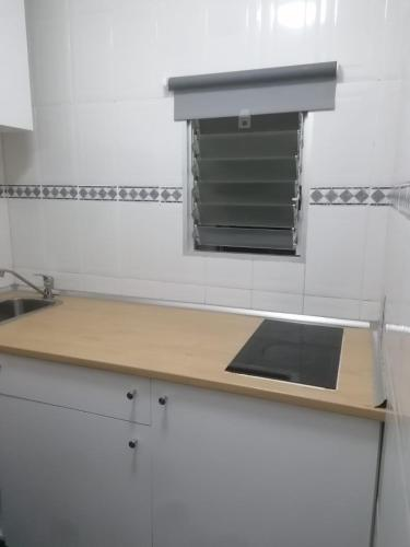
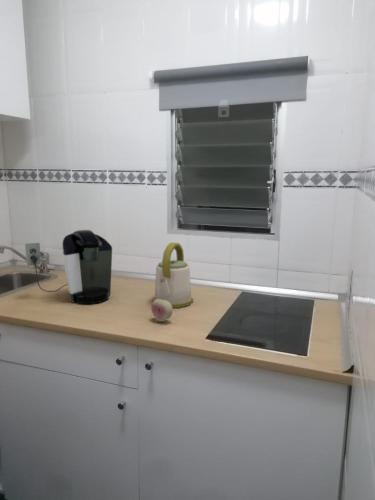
+ fruit (161, 310)
+ coffee maker (73, 265)
+ kettle (171, 273)
